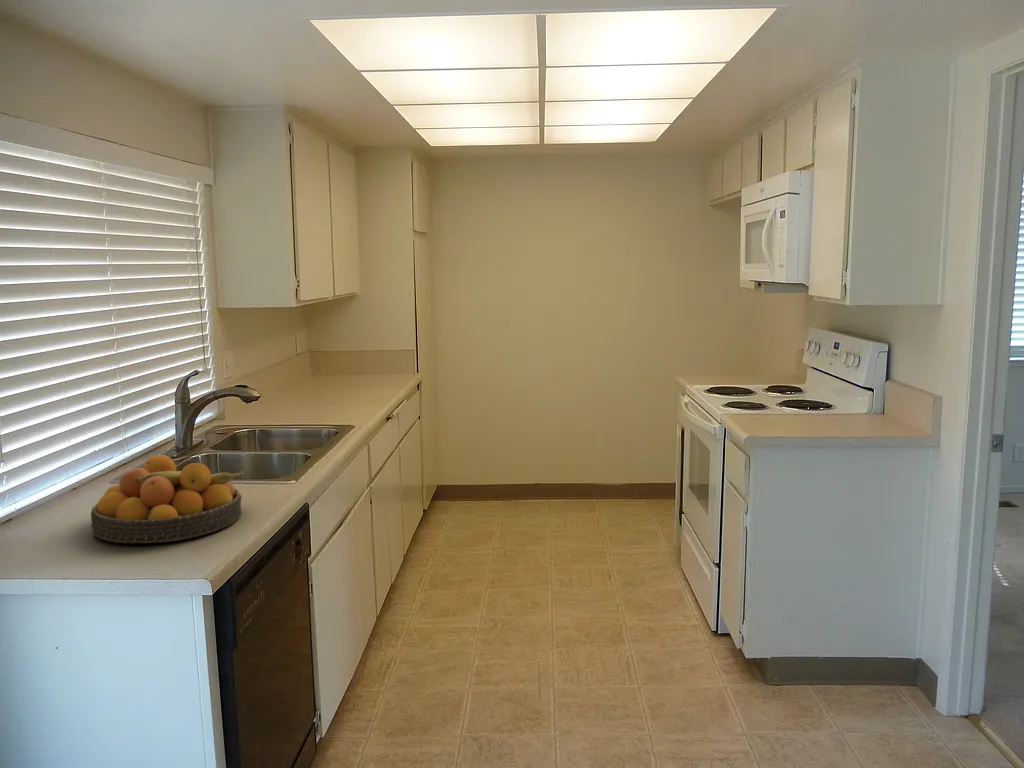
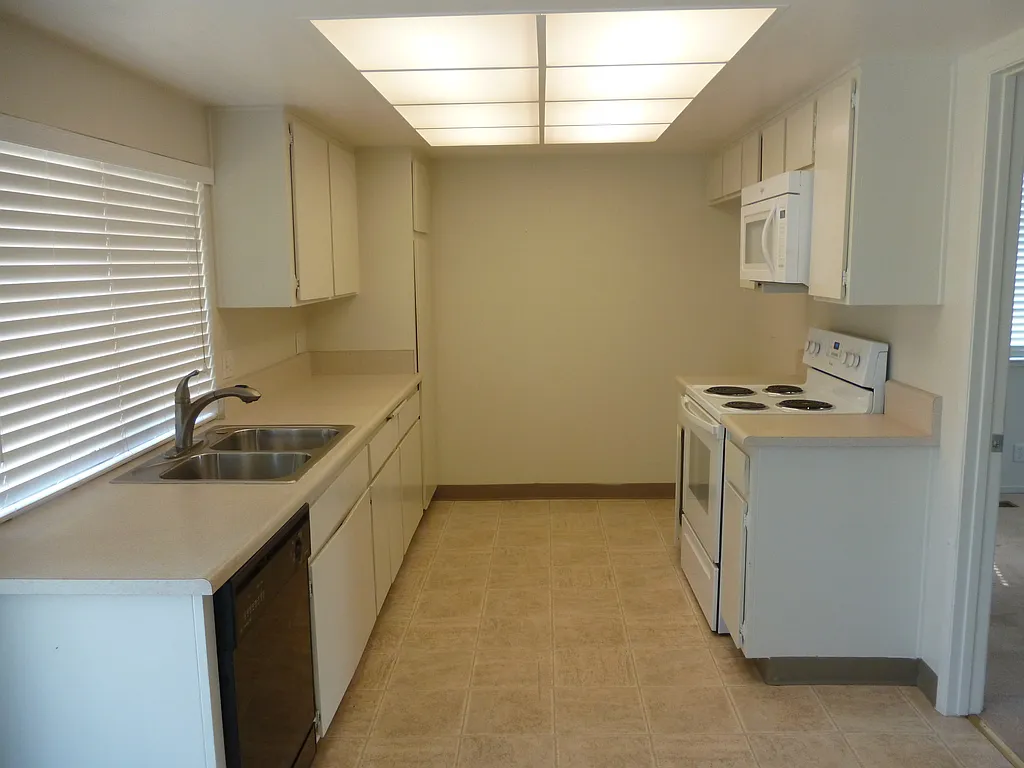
- fruit bowl (167, 492)
